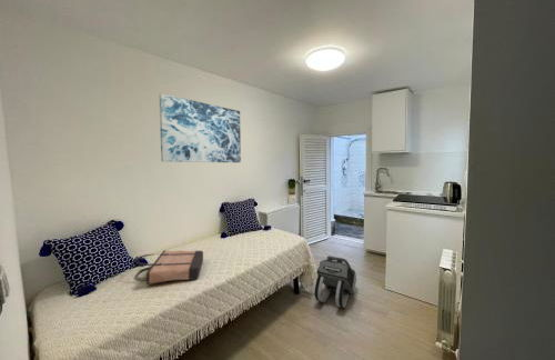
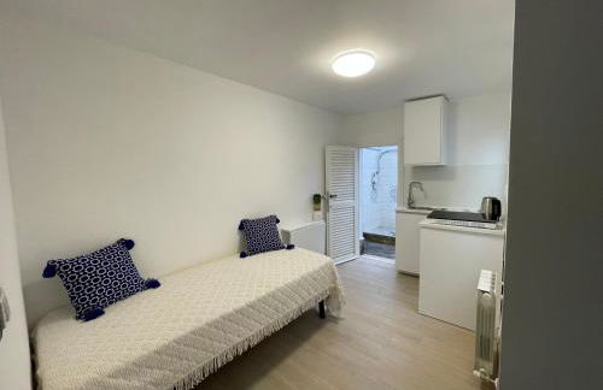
- wall art (205, 132)
- shopping bag (170, 263)
- backpack (335, 277)
